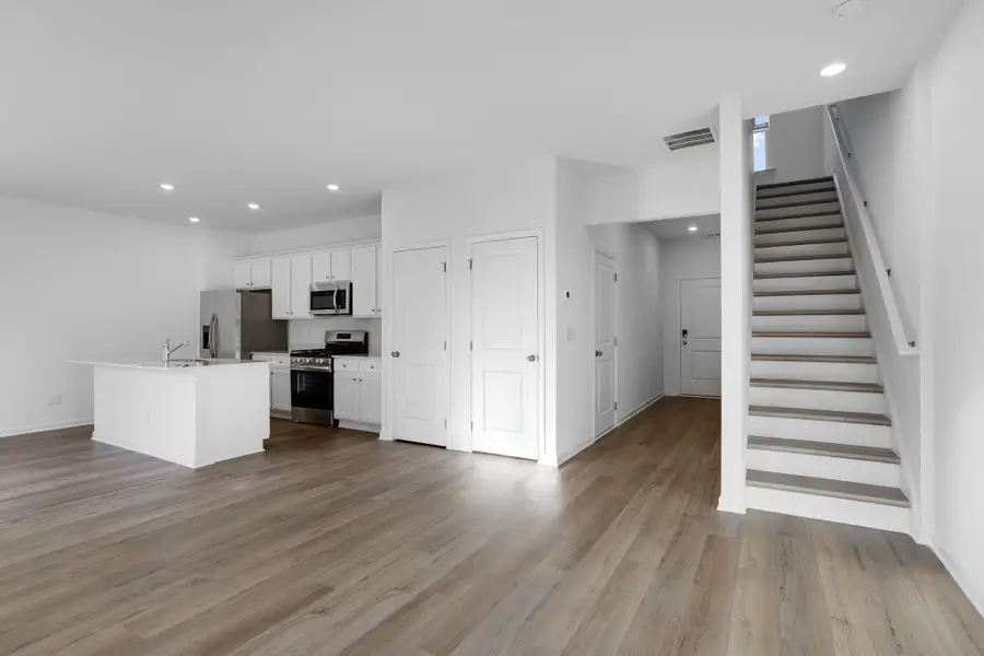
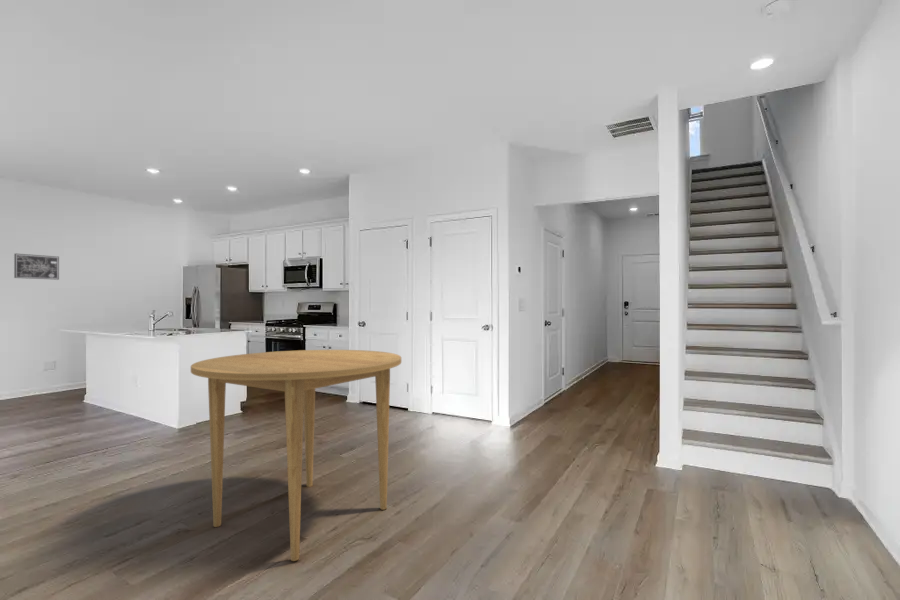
+ wall art (37, 266)
+ dining table (302, 437)
